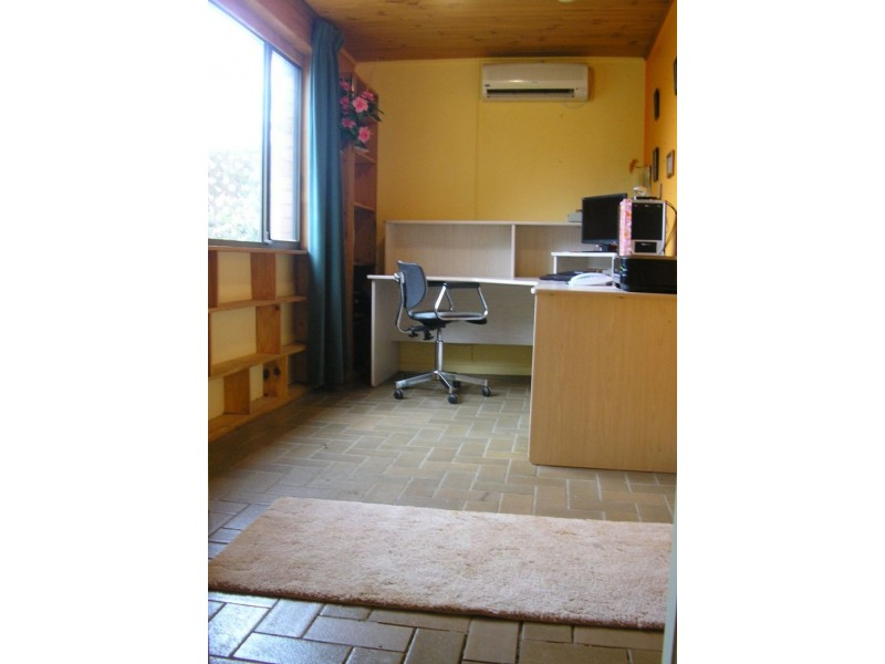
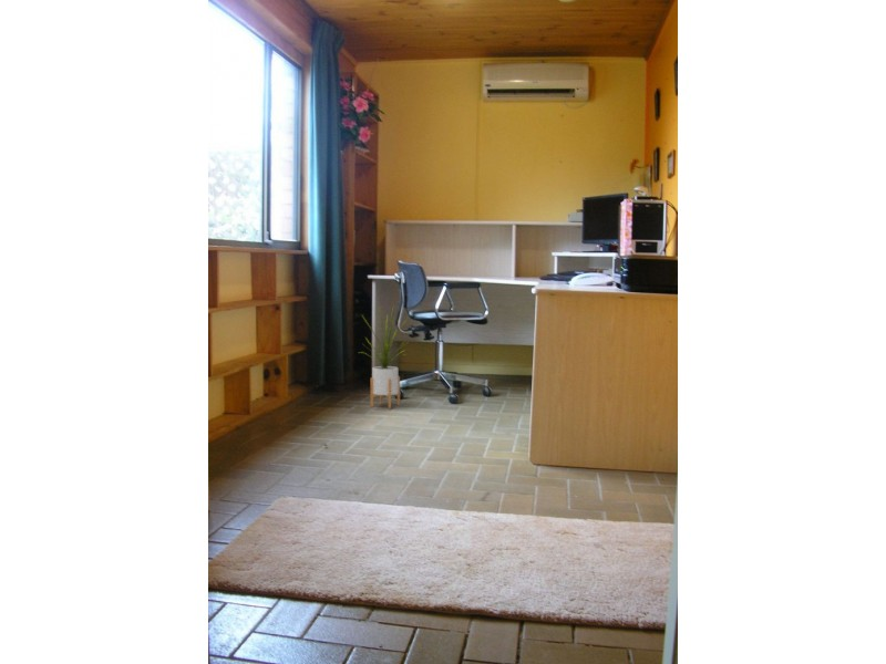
+ house plant (384, 355)
